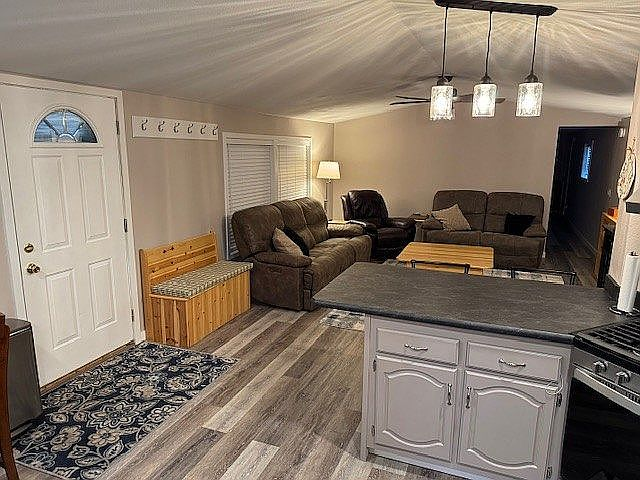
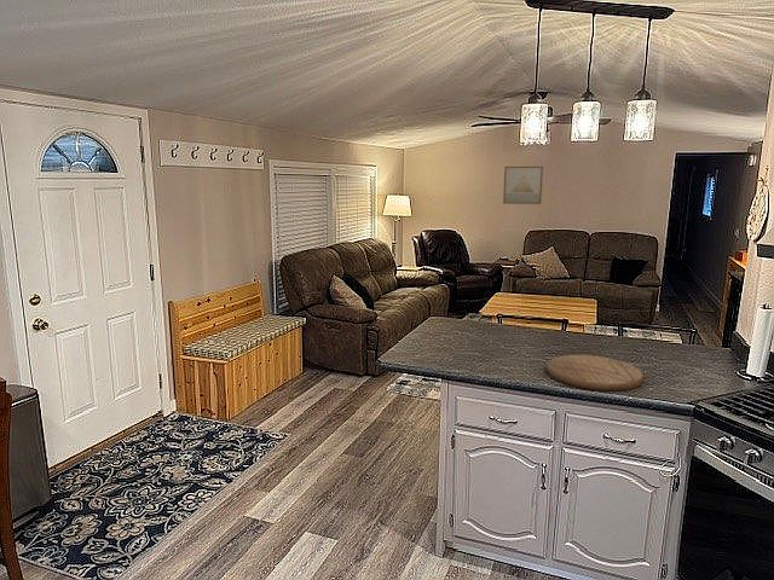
+ cutting board (593, 371)
+ wall art (522, 185)
